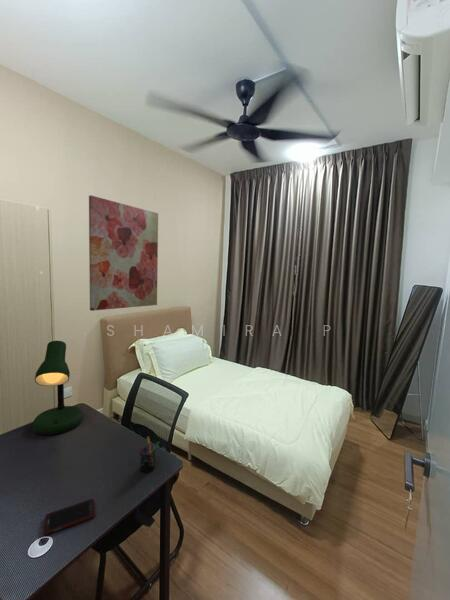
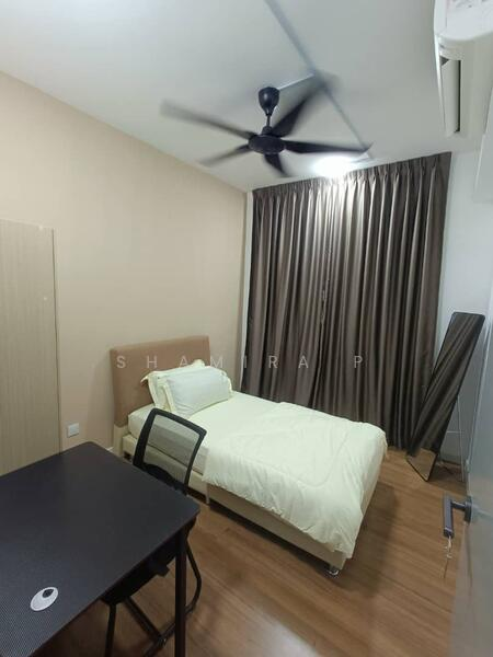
- wall art (127, 257)
- pen holder (149, 453)
- desk lamp (56, 384)
- cell phone (70, 515)
